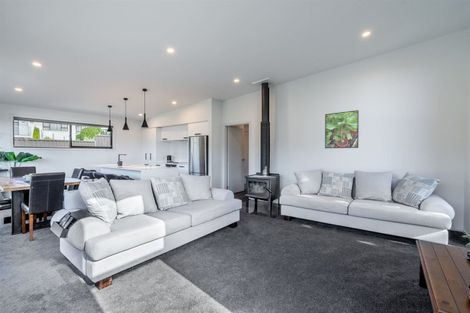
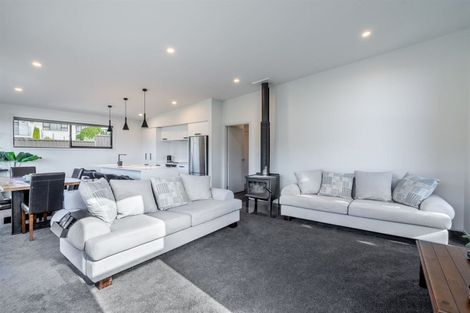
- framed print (341, 130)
